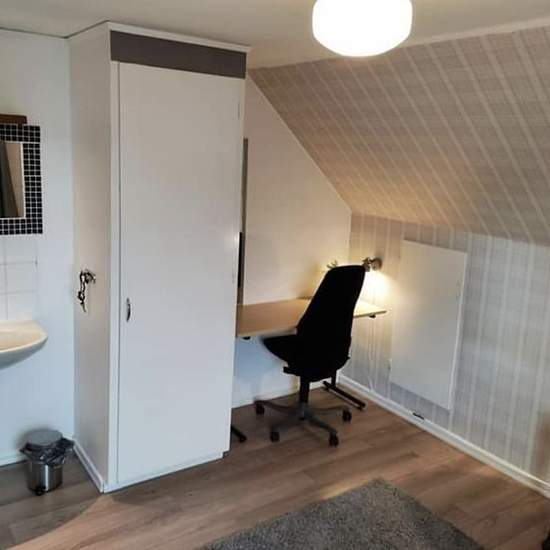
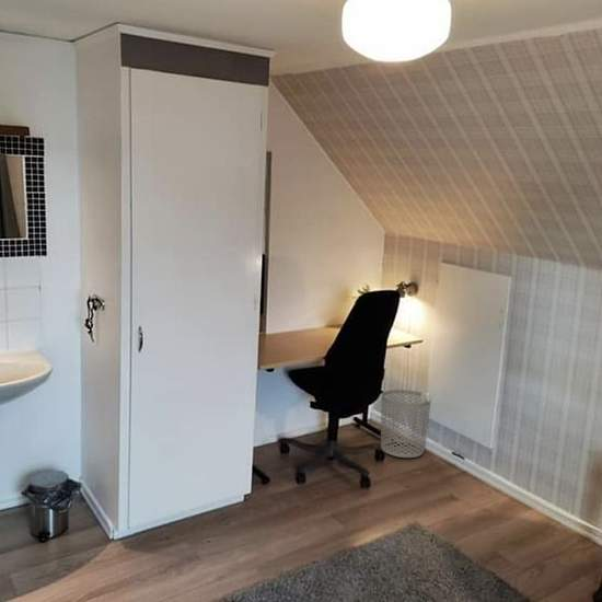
+ waste bin (404, 422)
